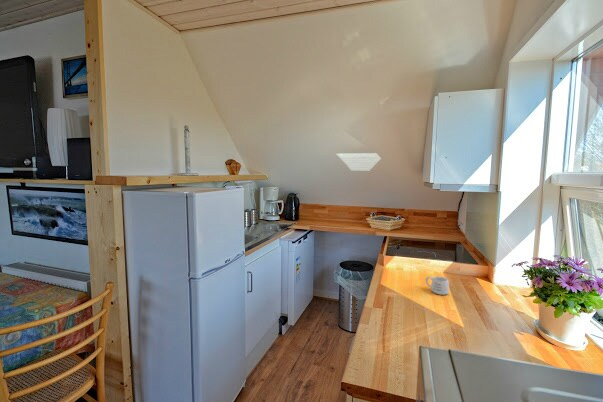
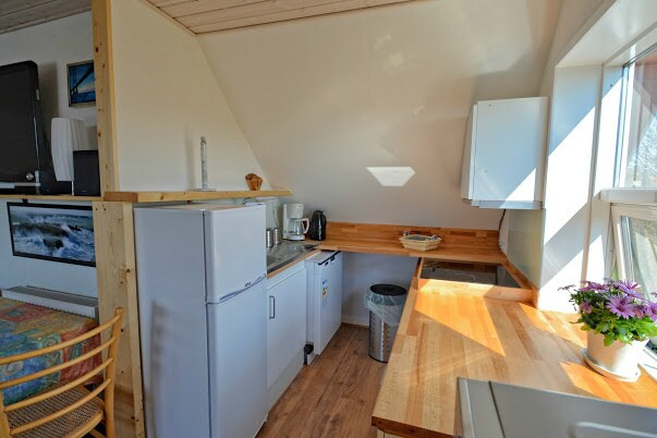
- mug (436, 284)
